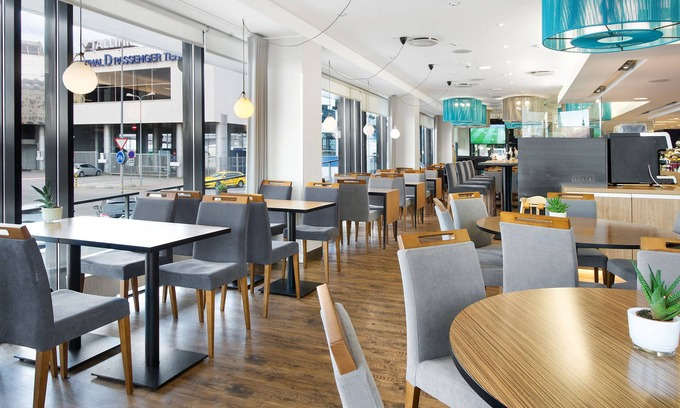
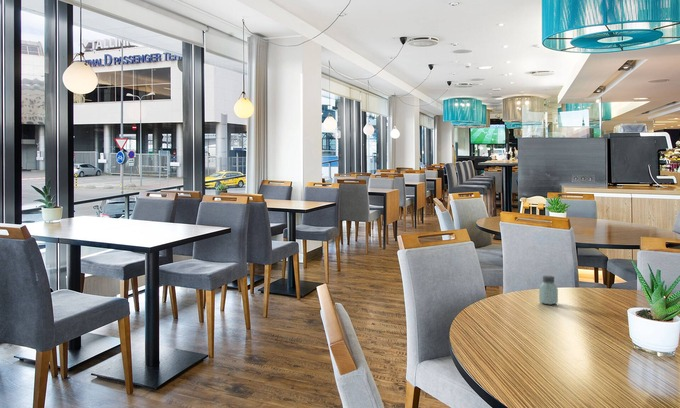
+ saltshaker (548, 289)
